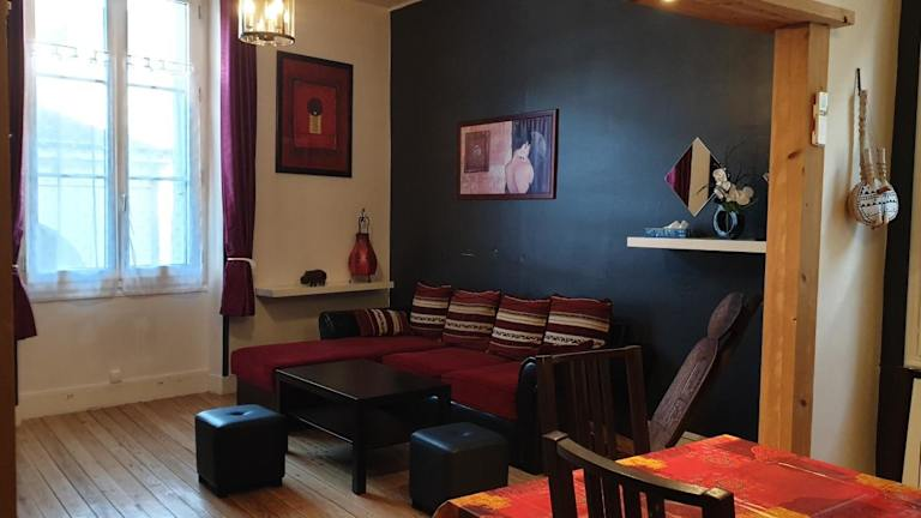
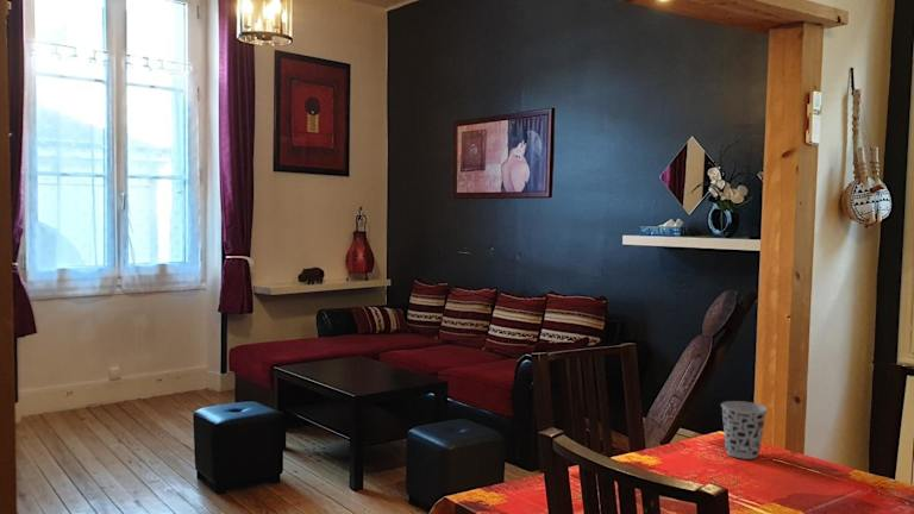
+ cup (743, 430)
